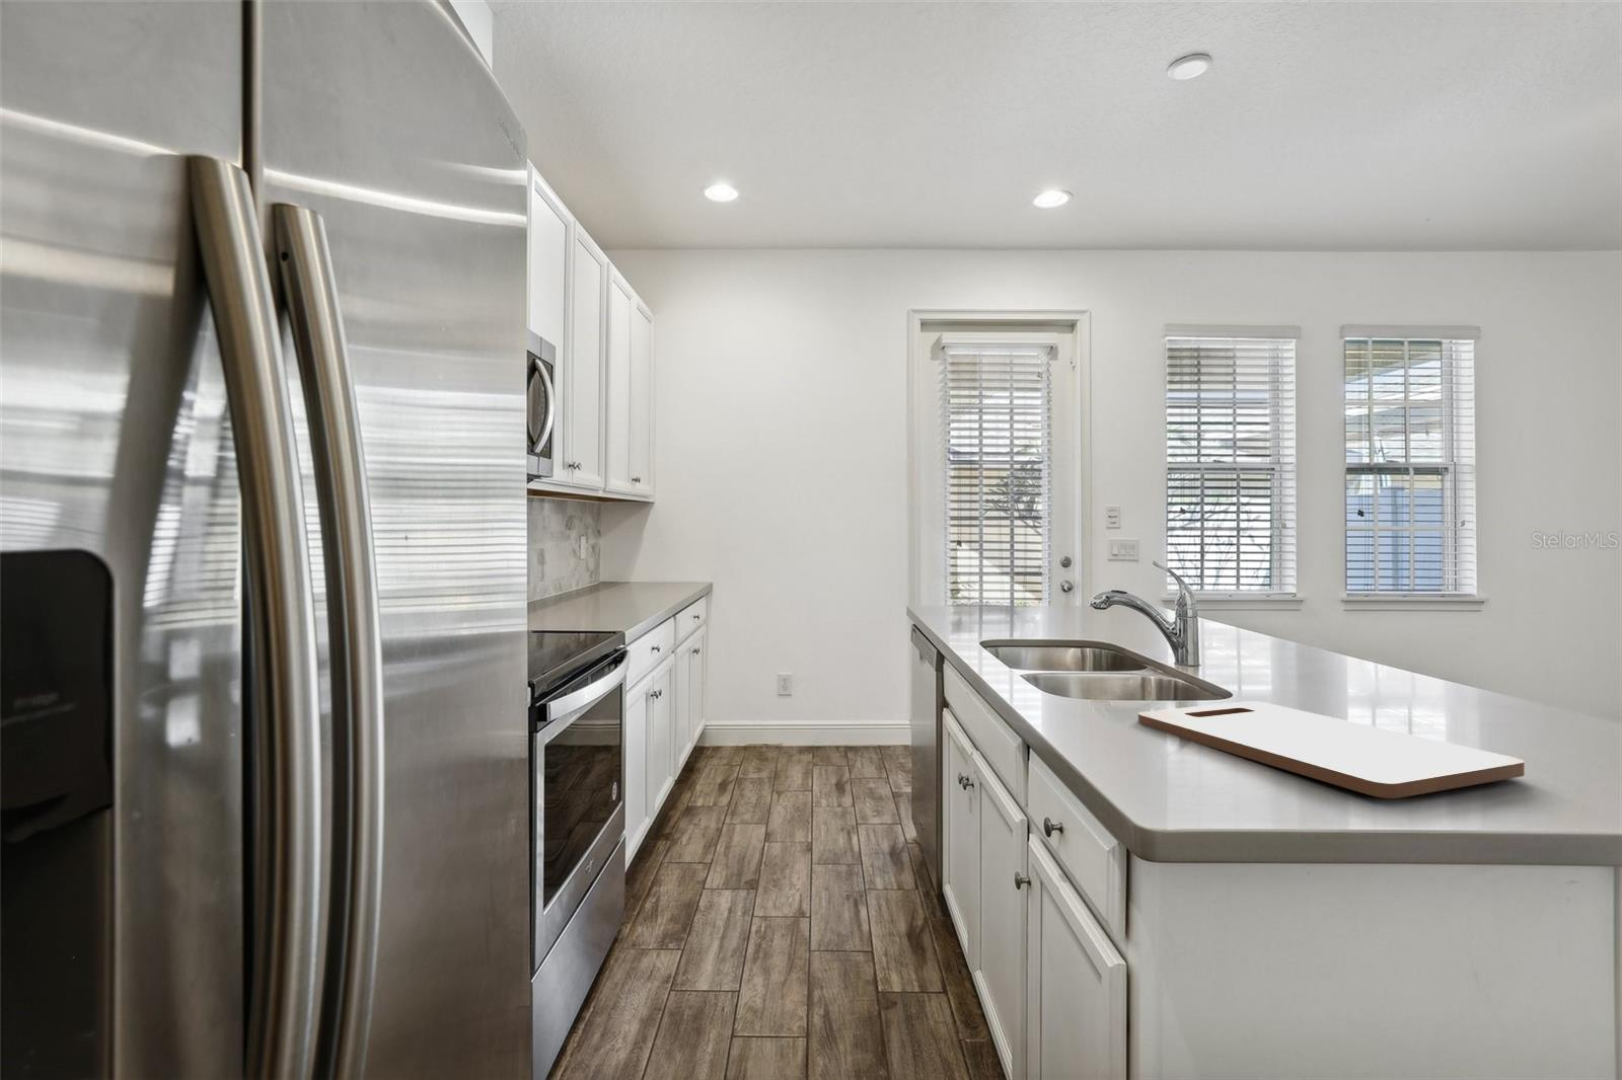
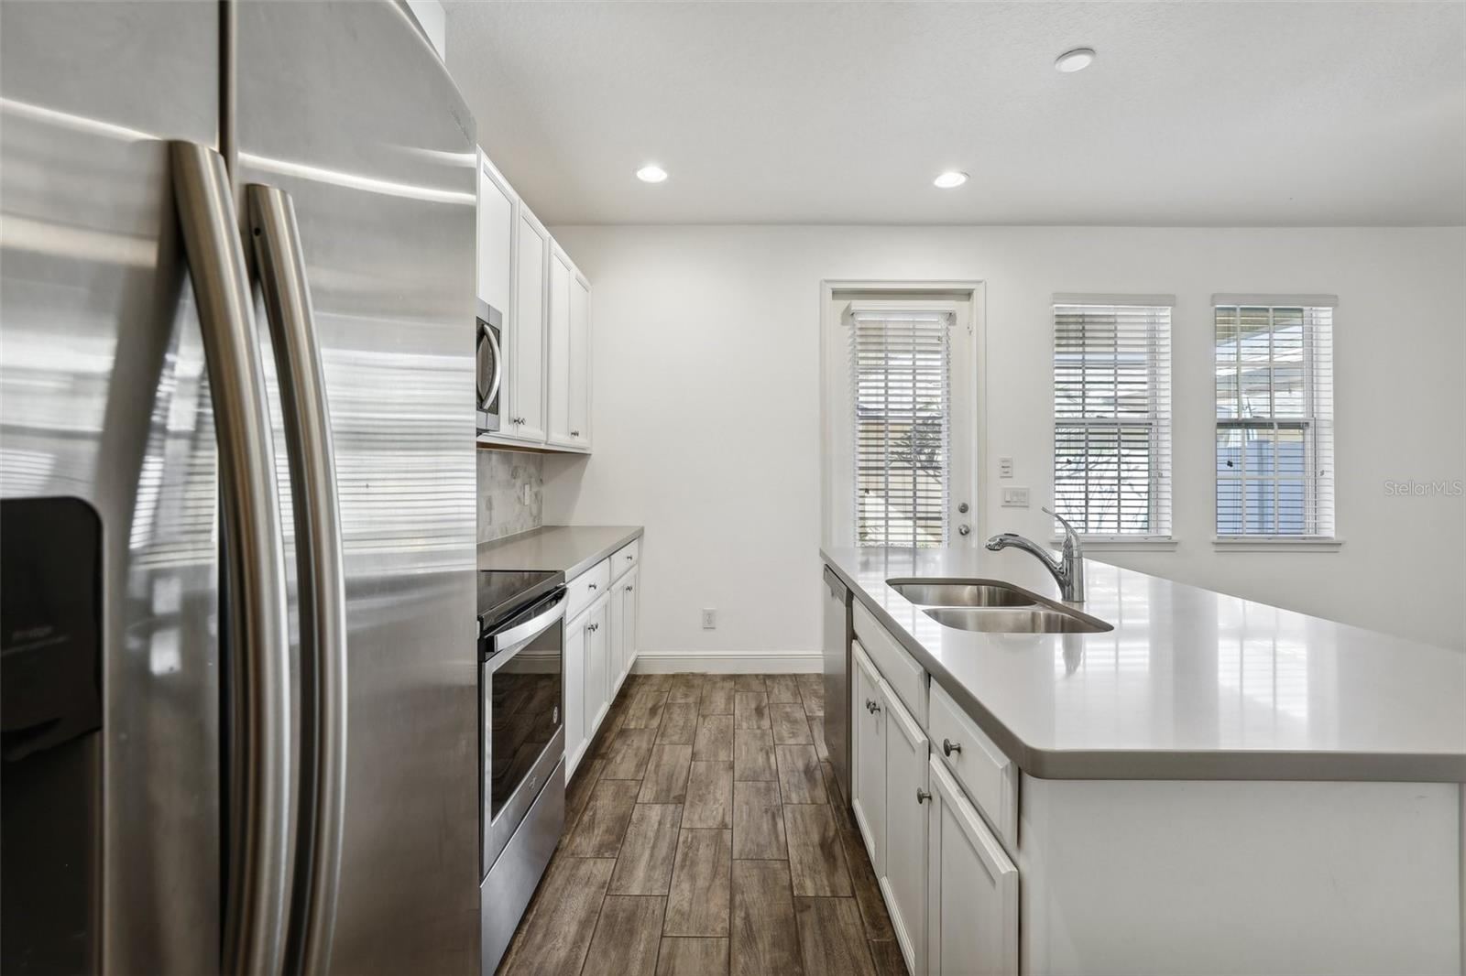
- cutting board (1307, 740)
